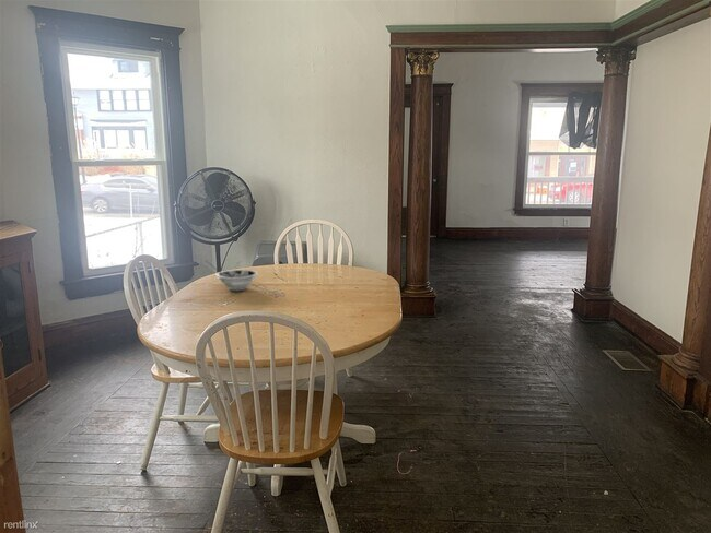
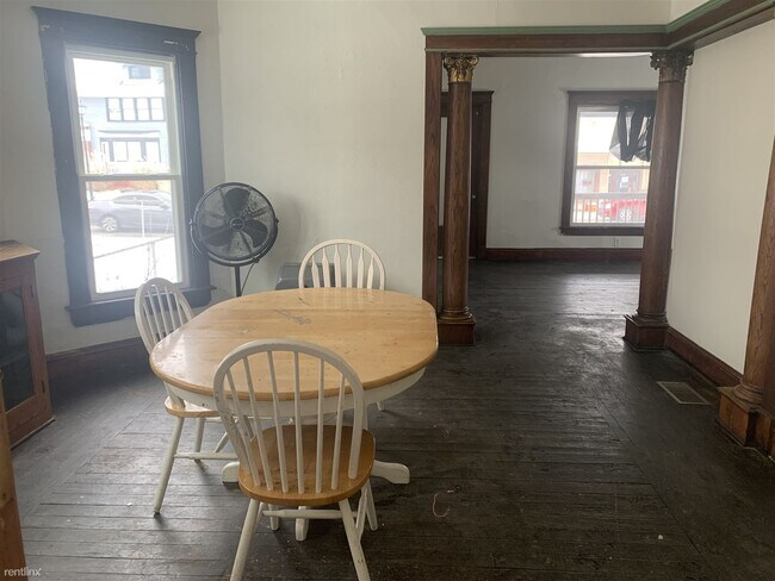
- bowl (231, 274)
